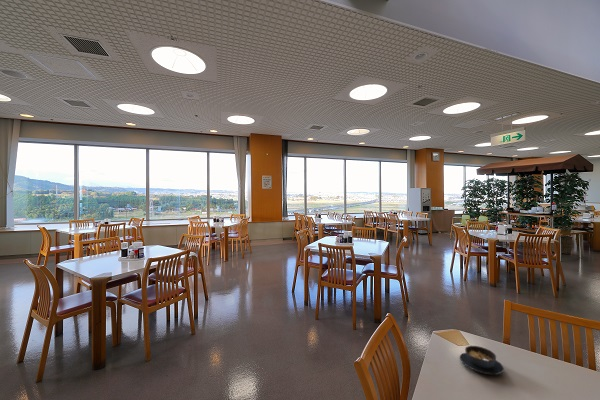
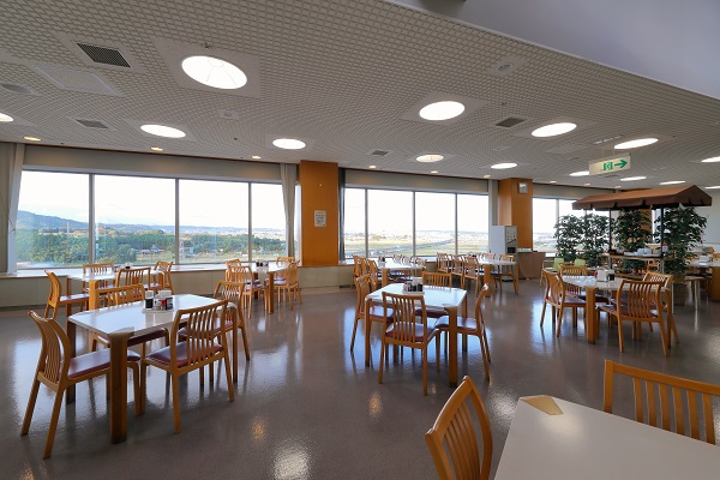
- soup bowl (480, 357)
